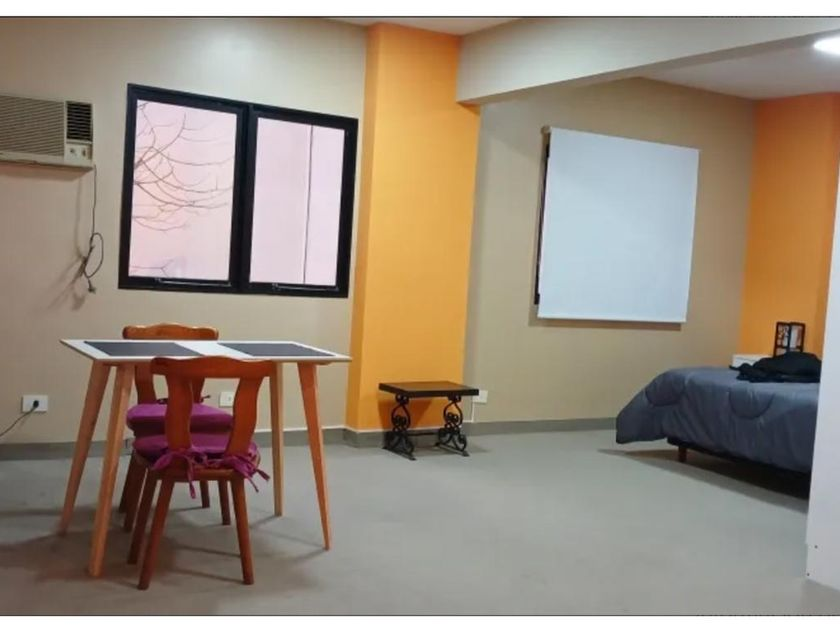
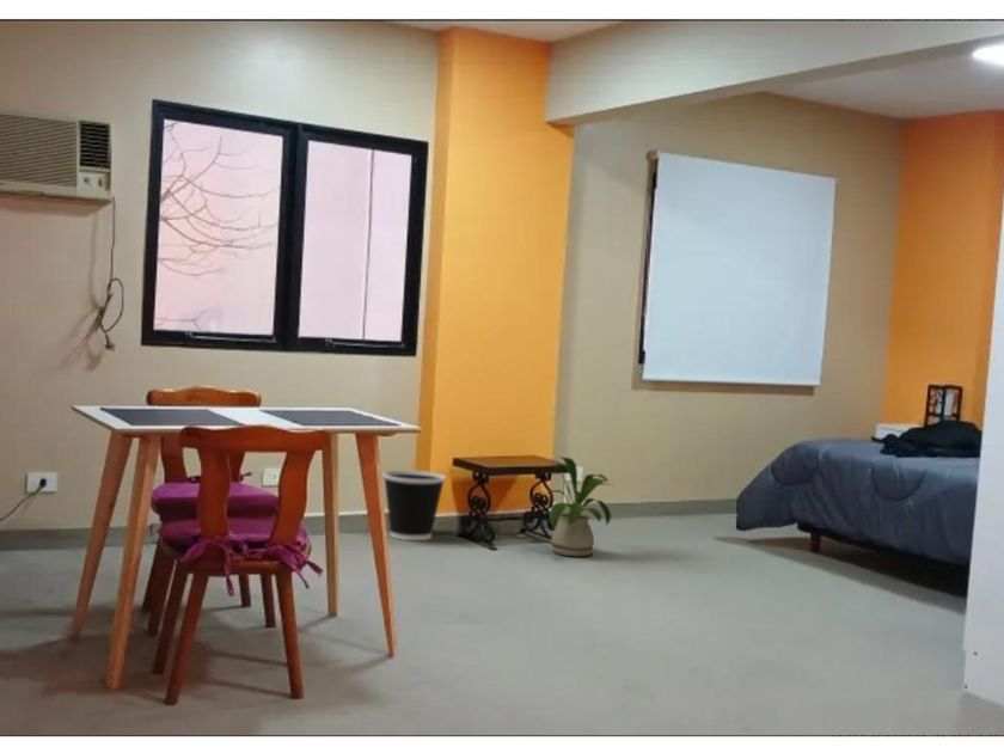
+ wastebasket (412, 506)
+ house plant (584, 503)
